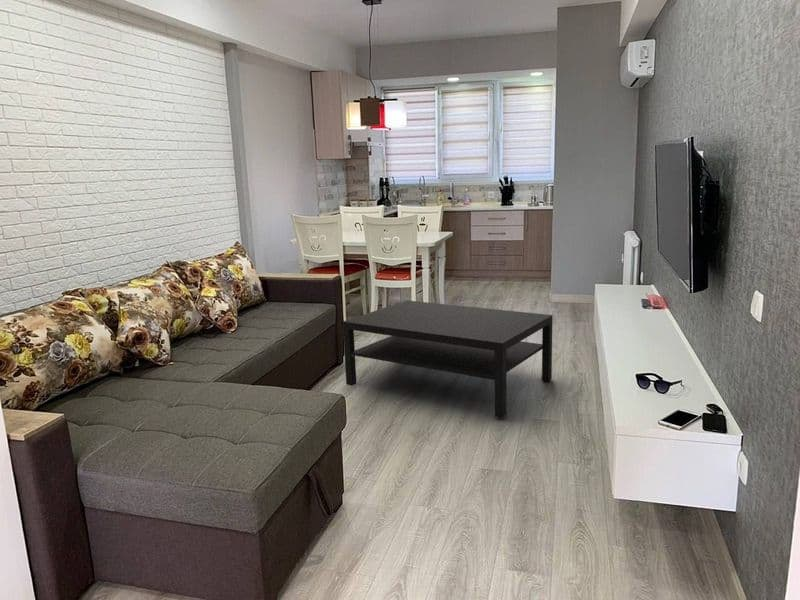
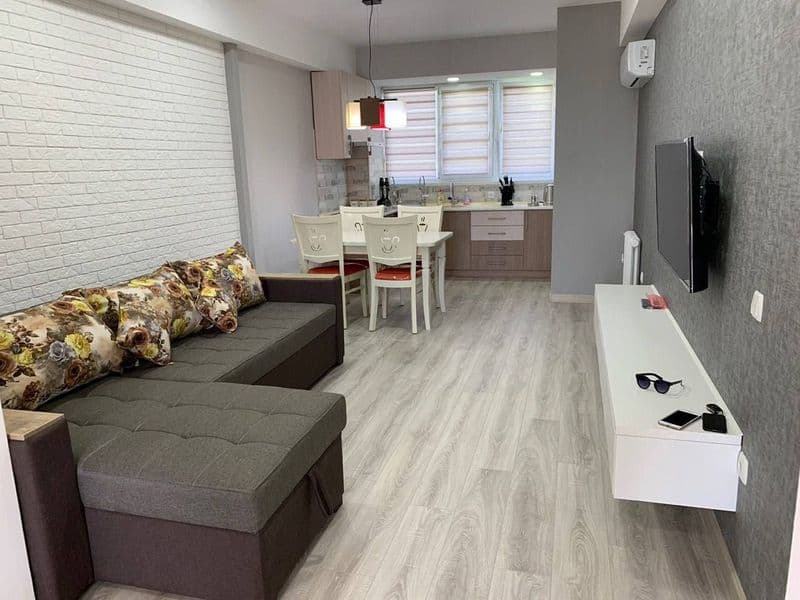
- coffee table (447, 350)
